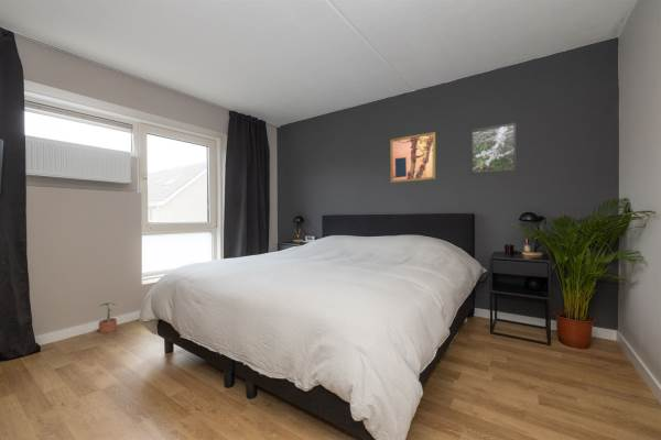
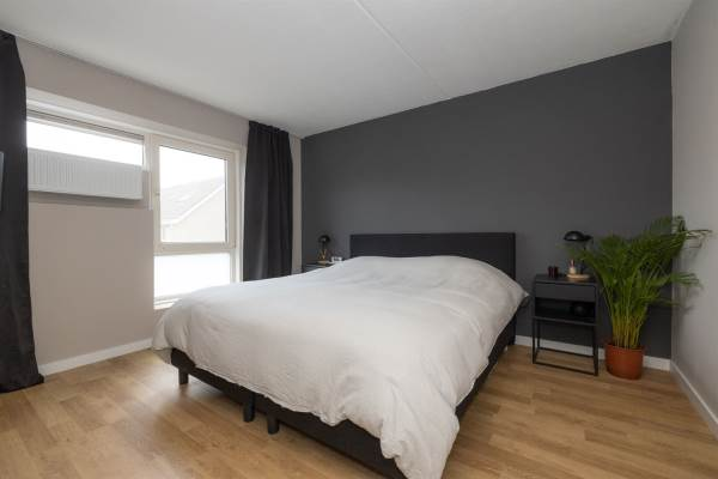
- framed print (492, 148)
- wall art (412, 158)
- potted plant (108, 316)
